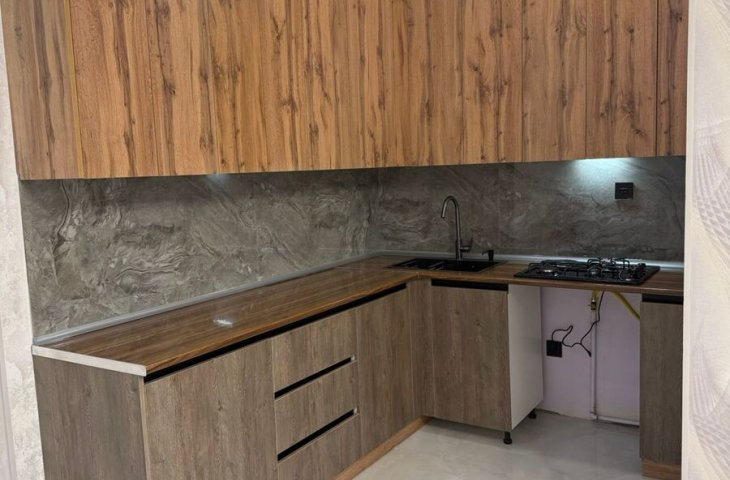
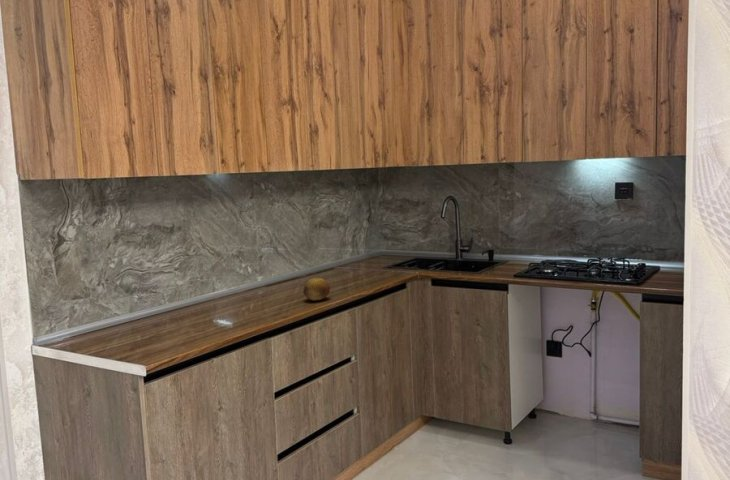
+ fruit (315, 288)
